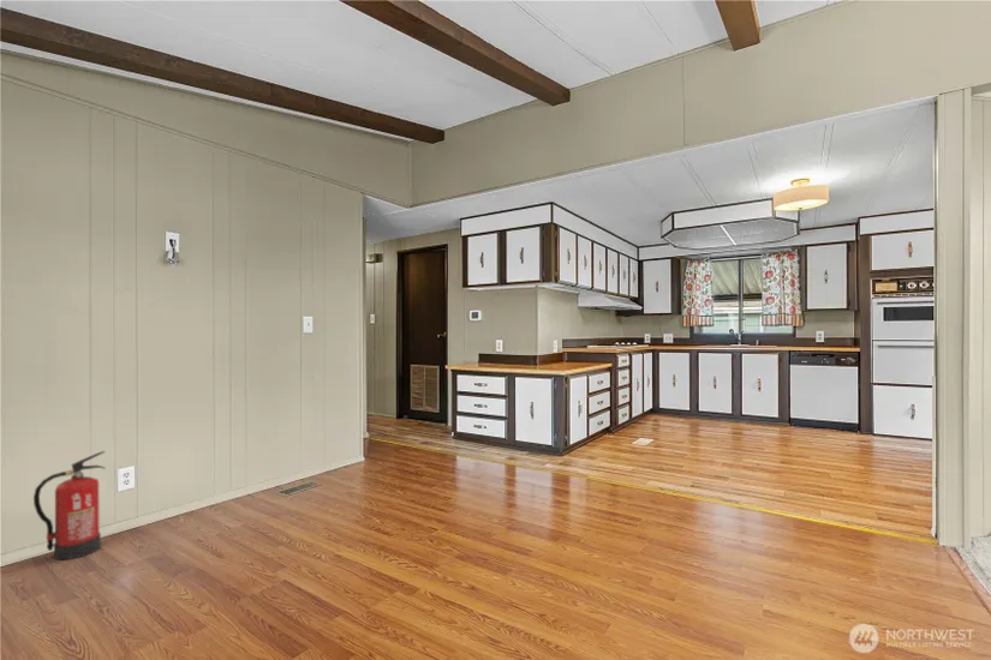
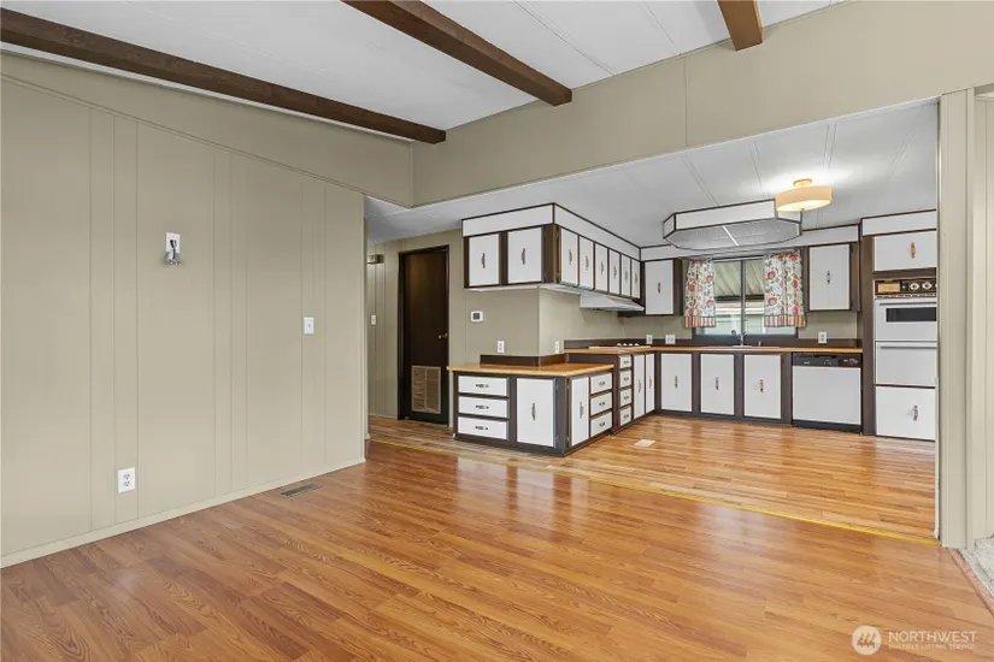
- fire extinguisher (71, 504)
